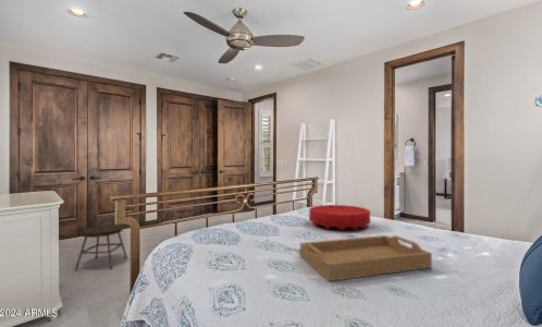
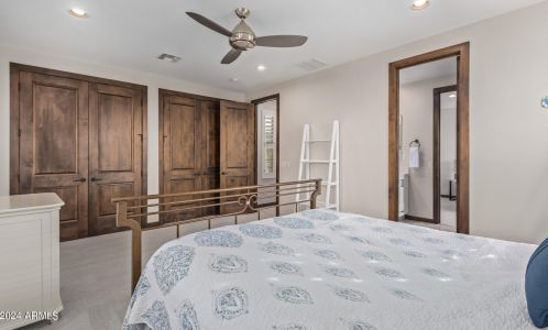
- cushion (338, 217)
- serving tray (361, 252)
- stool (102, 245)
